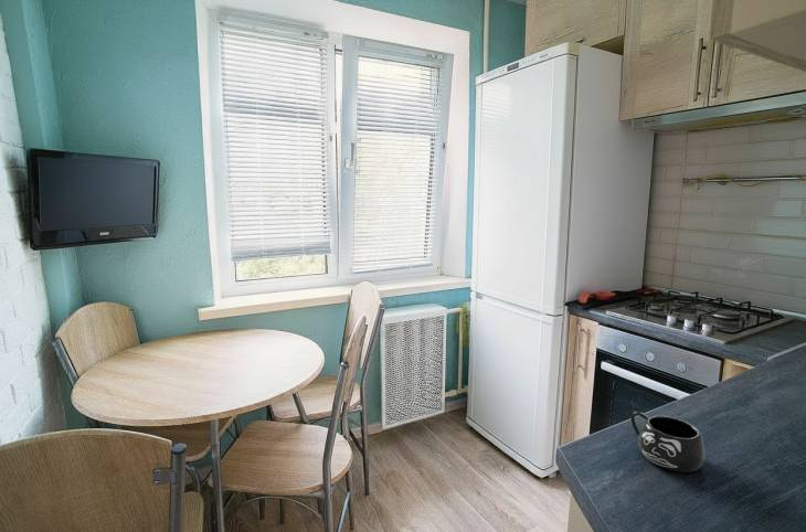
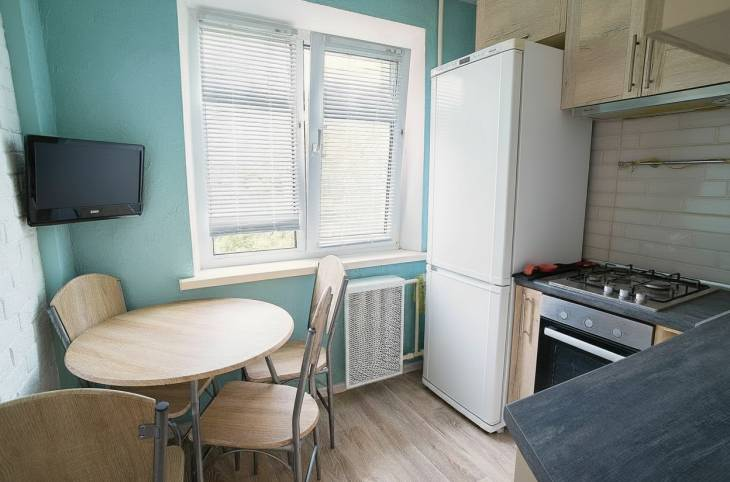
- mug (662, 438)
